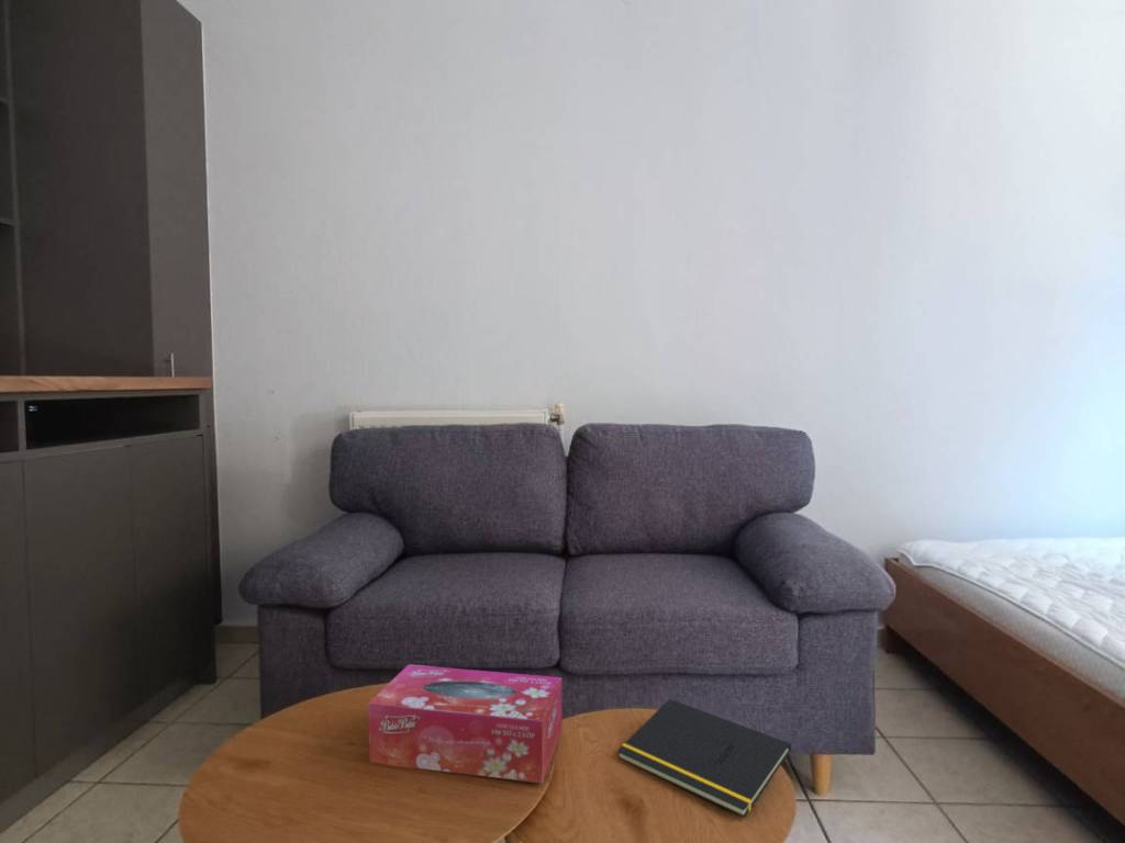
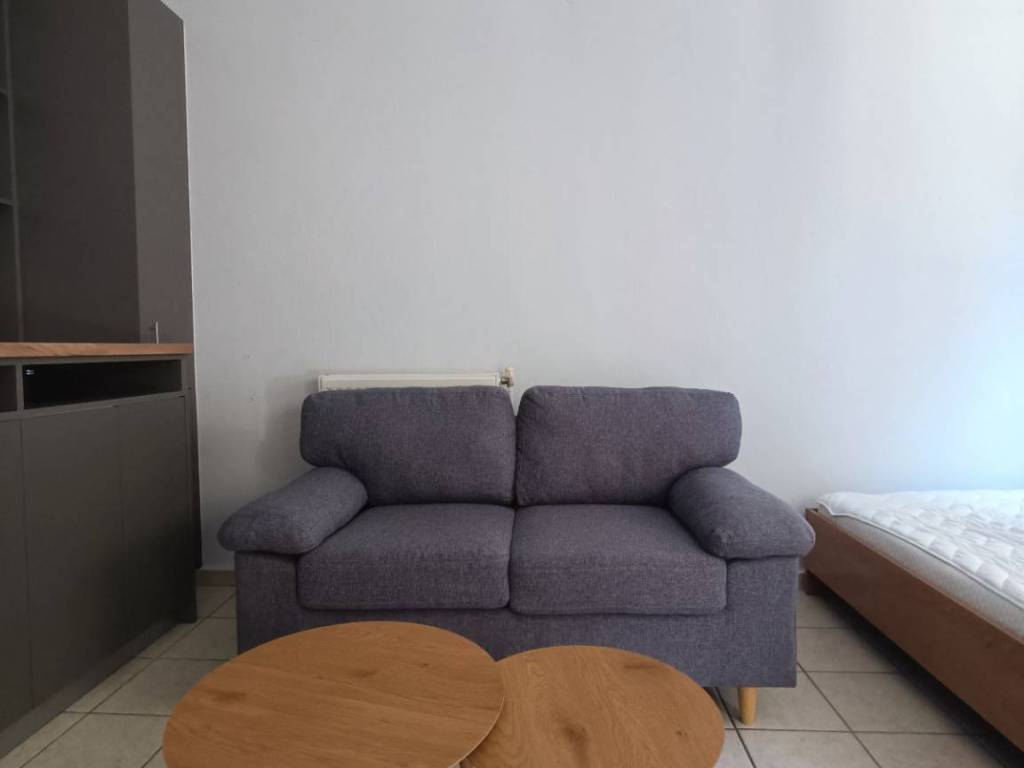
- tissue box (469, 718)
- notepad (702, 750)
